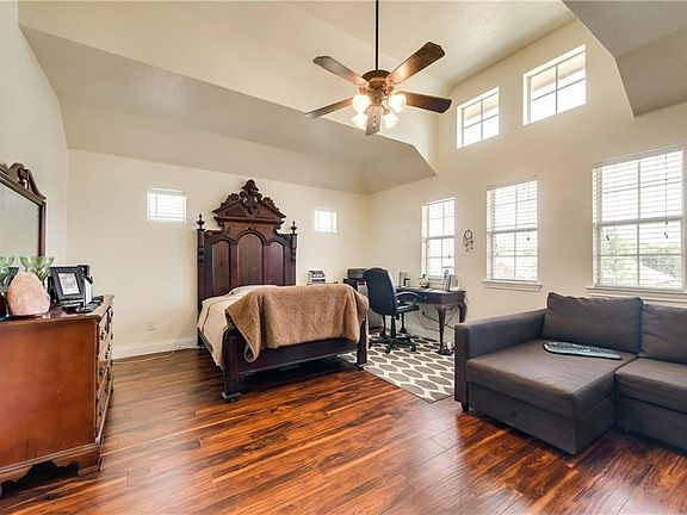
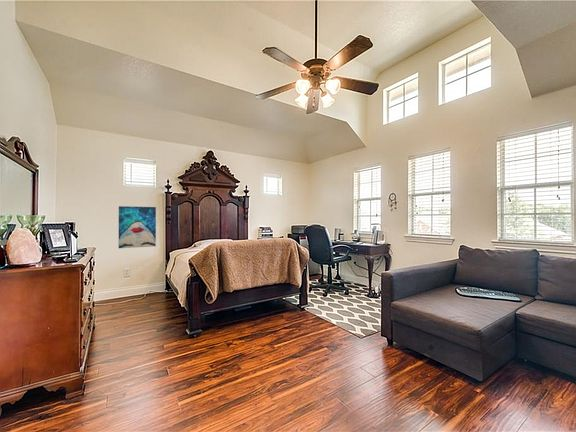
+ wall art (137, 226)
